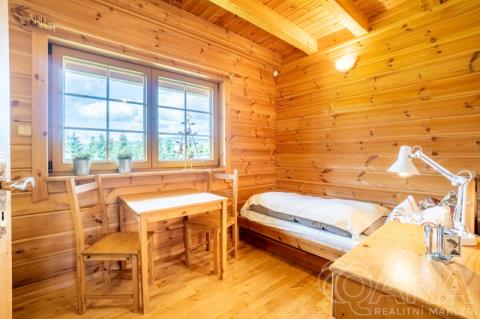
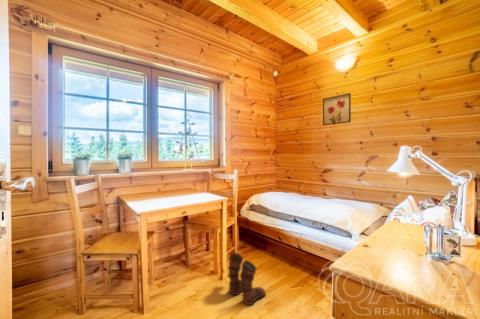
+ boots (243, 272)
+ wall art (336, 110)
